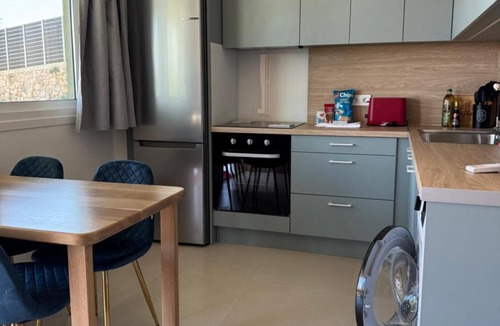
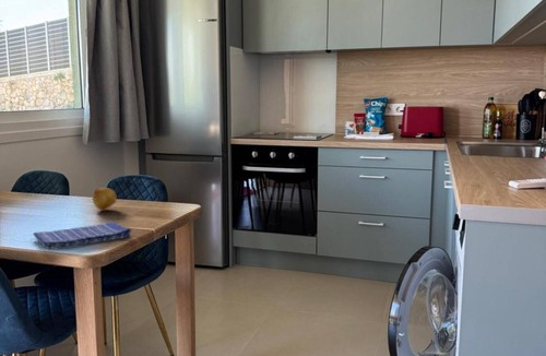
+ dish towel (83, 233)
+ fruit (105, 199)
